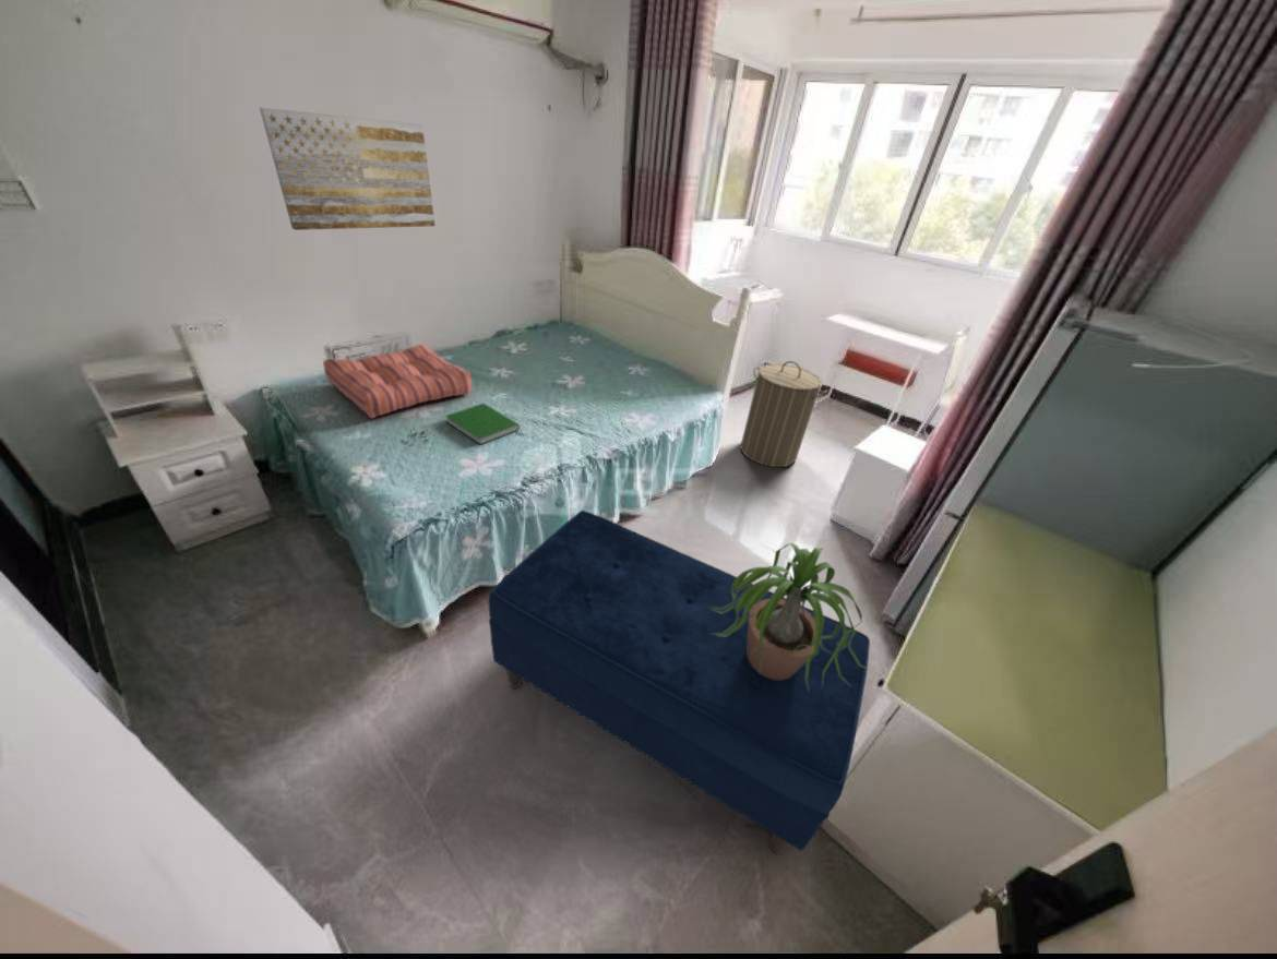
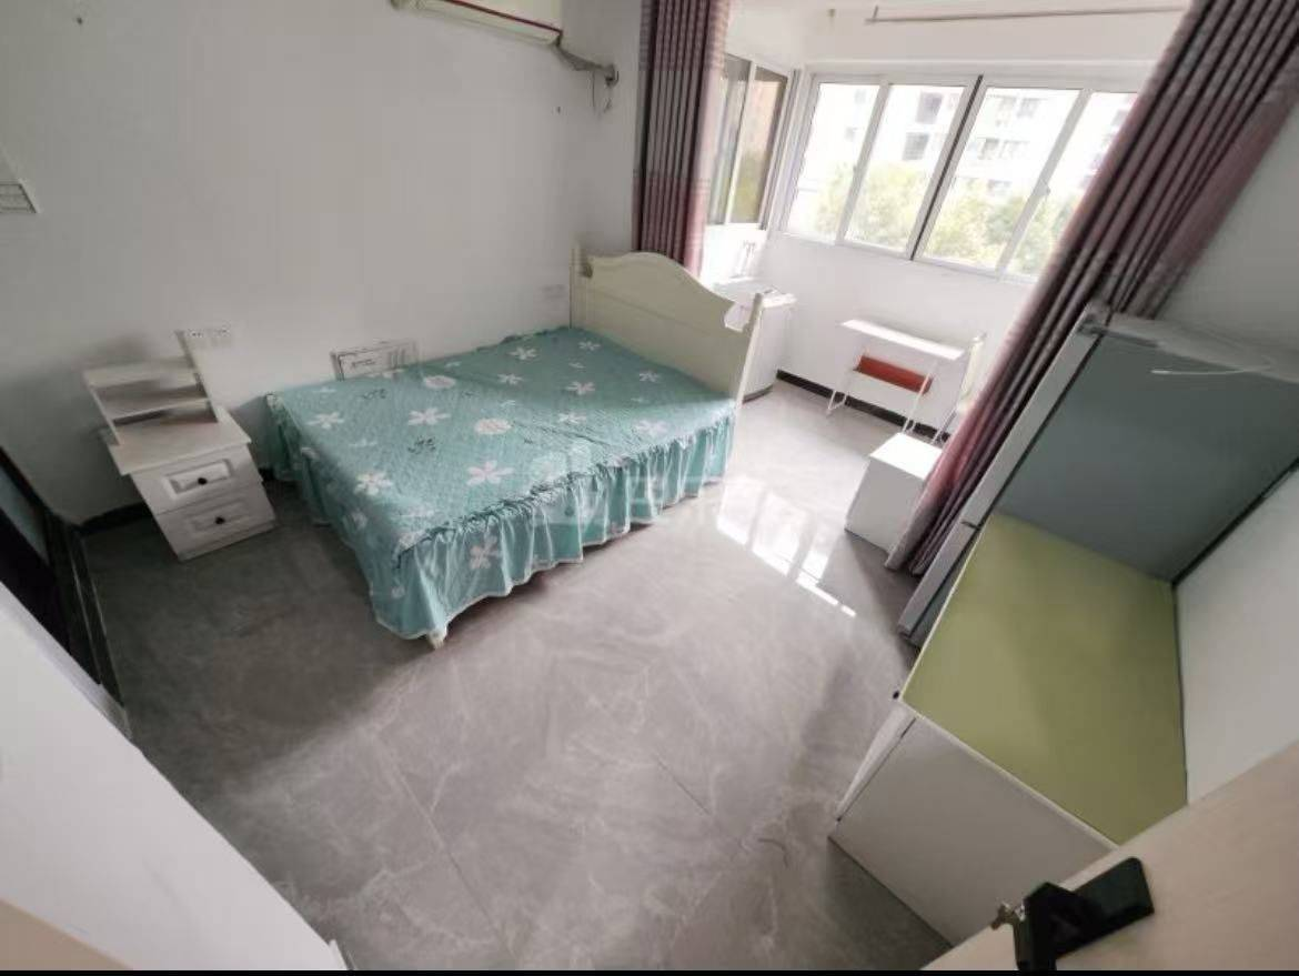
- seat cushion (399, 376)
- bench (668, 663)
- laundry hamper (780, 409)
- potted plant (790, 627)
- wall art (359, 175)
- hardcover book (482, 422)
